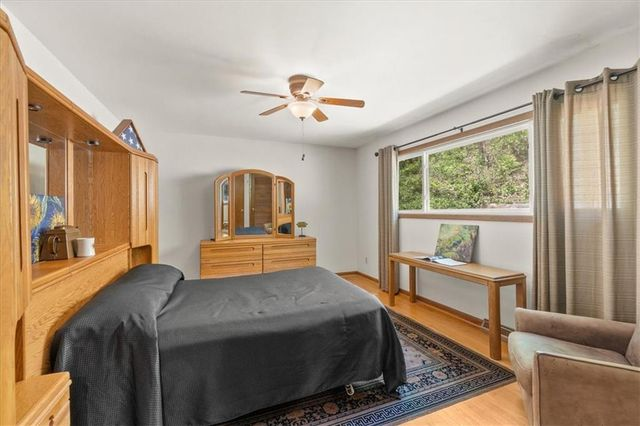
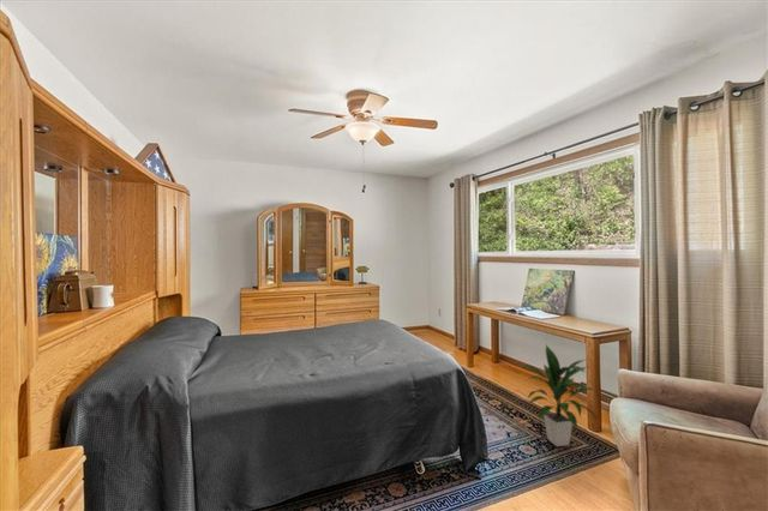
+ indoor plant (560, 396)
